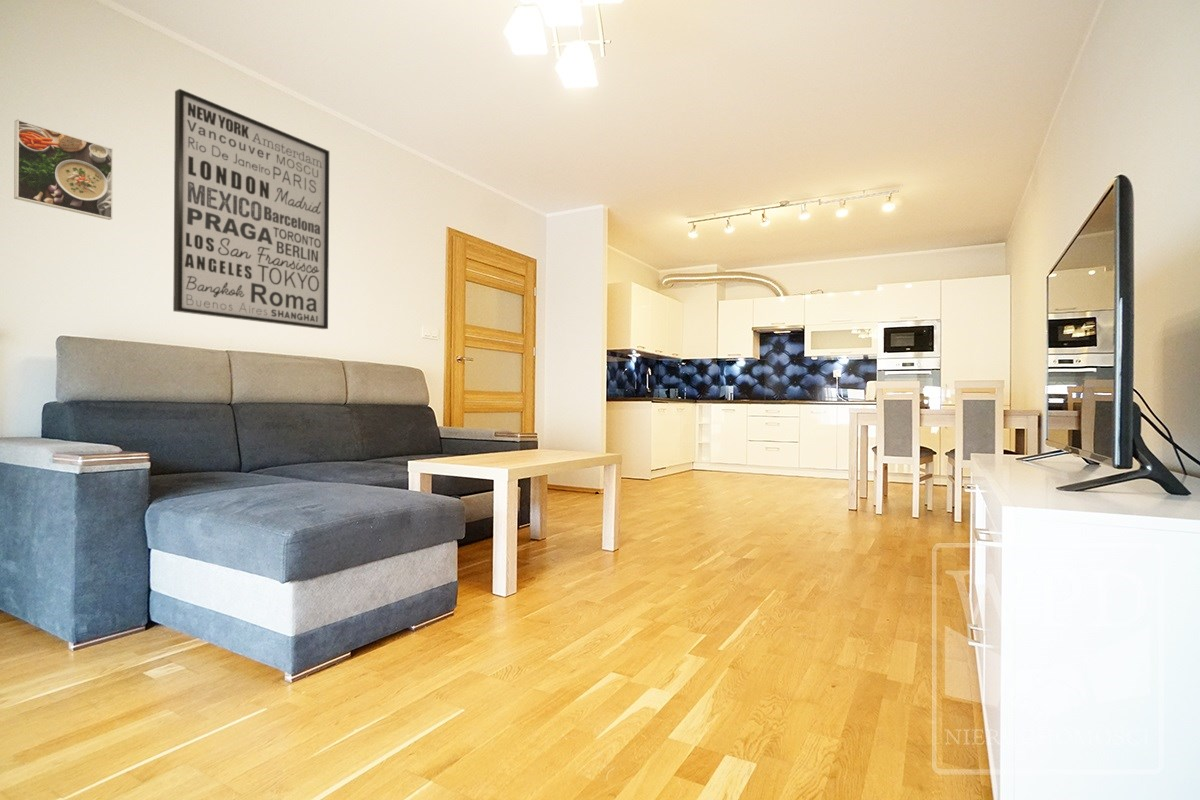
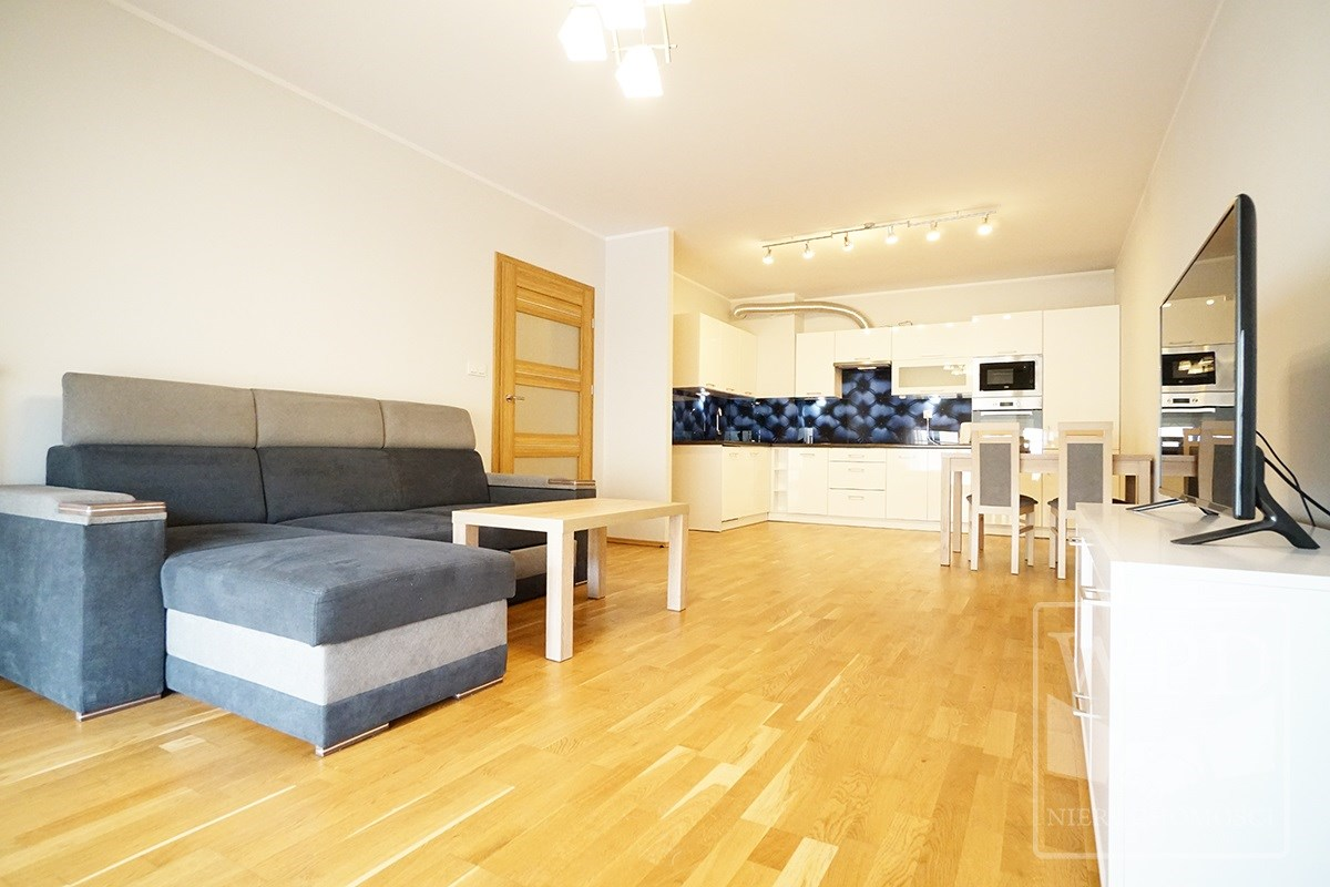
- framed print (66, 172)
- wall art (259, 222)
